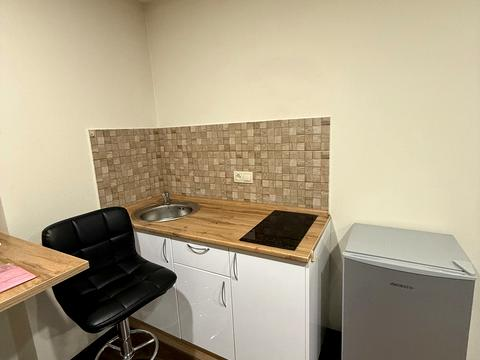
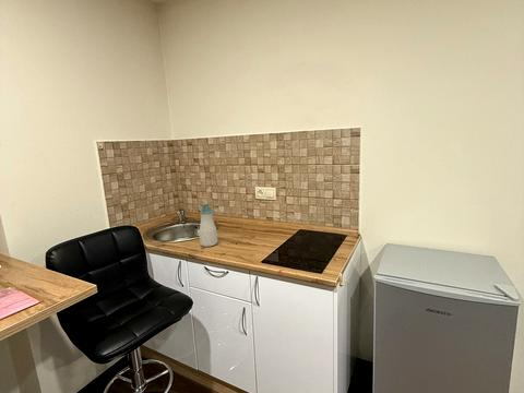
+ soap bottle (206, 224)
